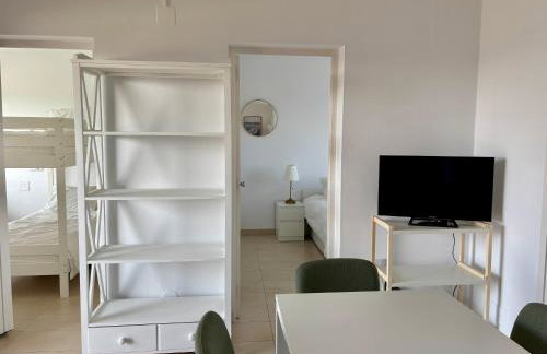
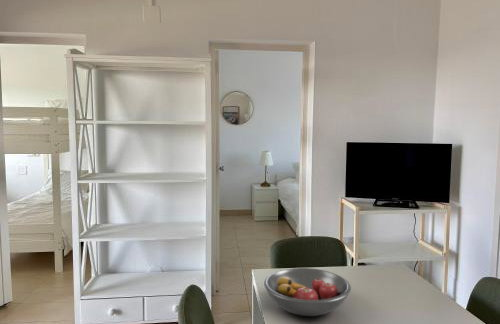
+ fruit bowl (306, 291)
